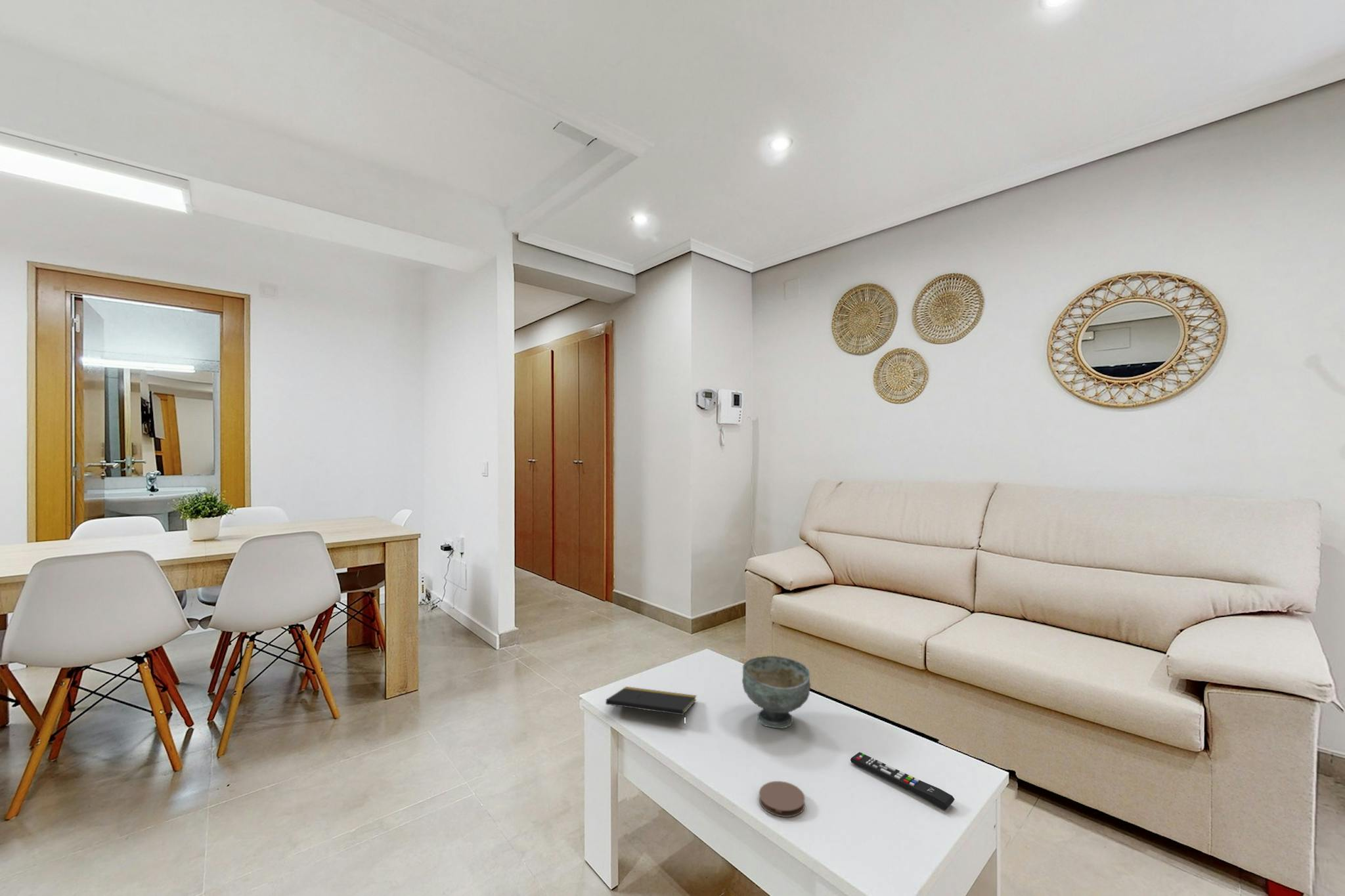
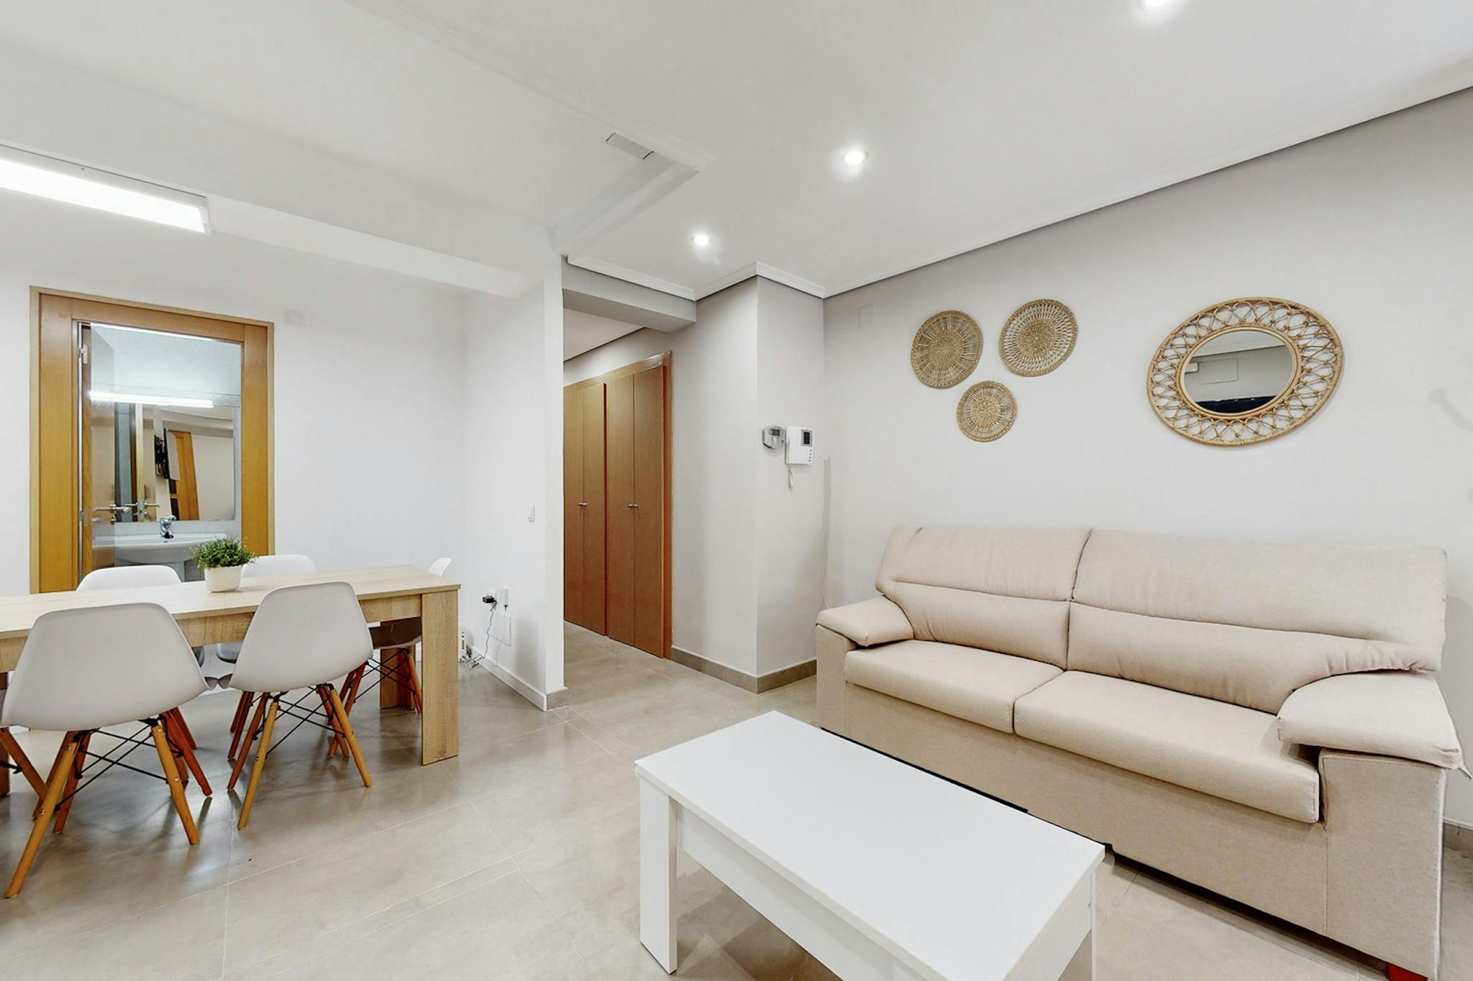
- coaster (782, 798)
- bowl (777, 694)
- notepad (652, 700)
- remote control (899, 779)
